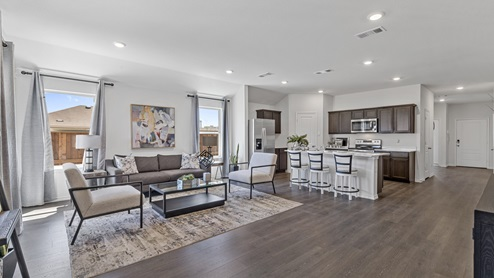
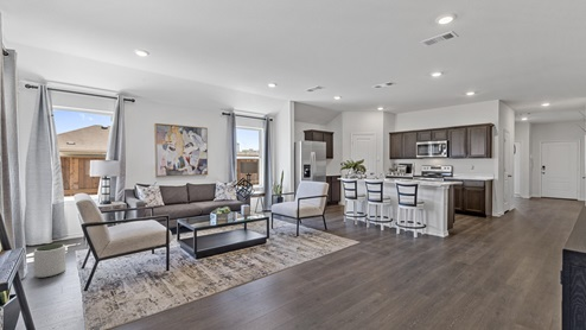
+ plant pot (50, 260)
